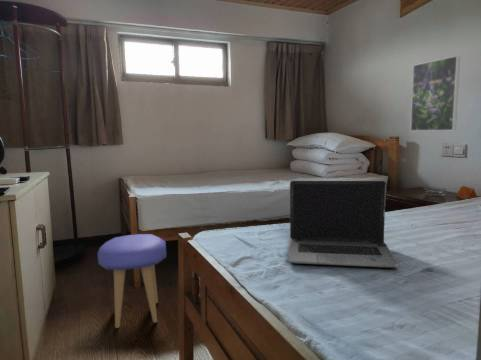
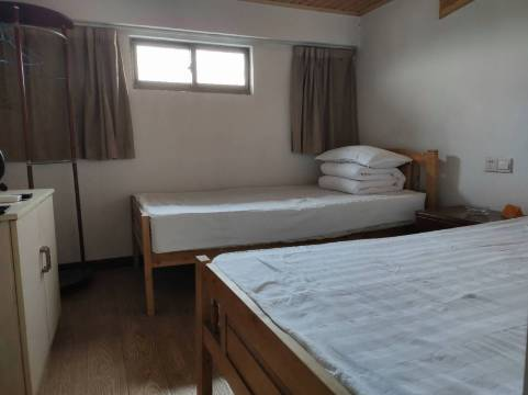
- stool (142, 275)
- laptop computer (338, 221)
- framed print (433, 96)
